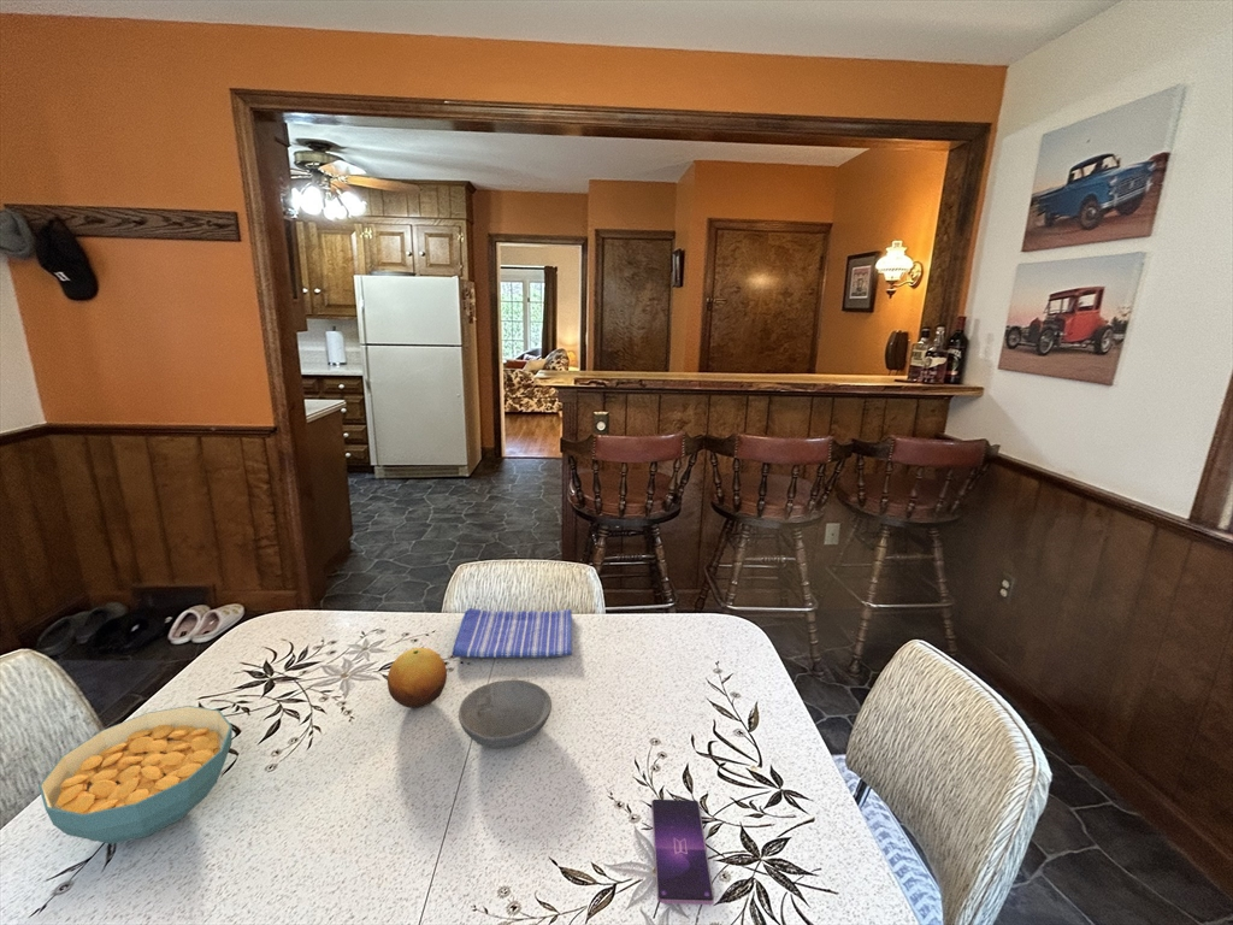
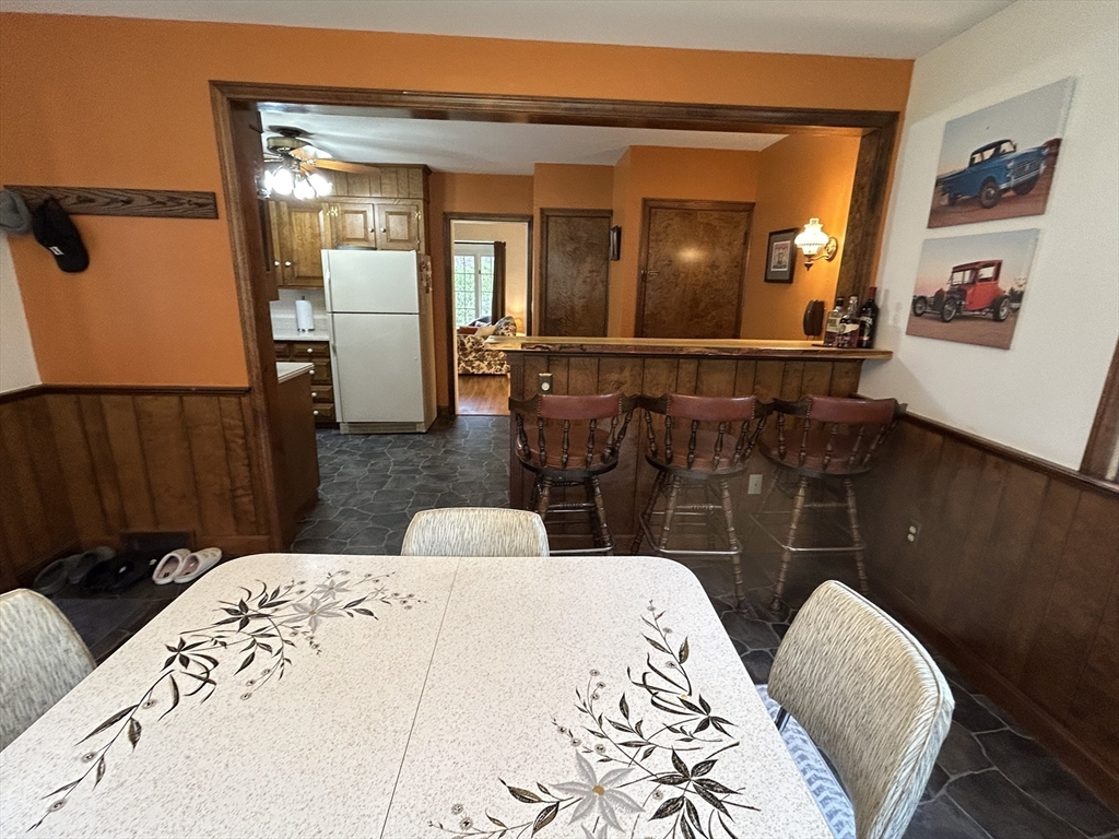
- fruit (417, 677)
- cereal bowl (148, 784)
- dish towel (515, 631)
- bowl (506, 718)
- smartphone (679, 847)
